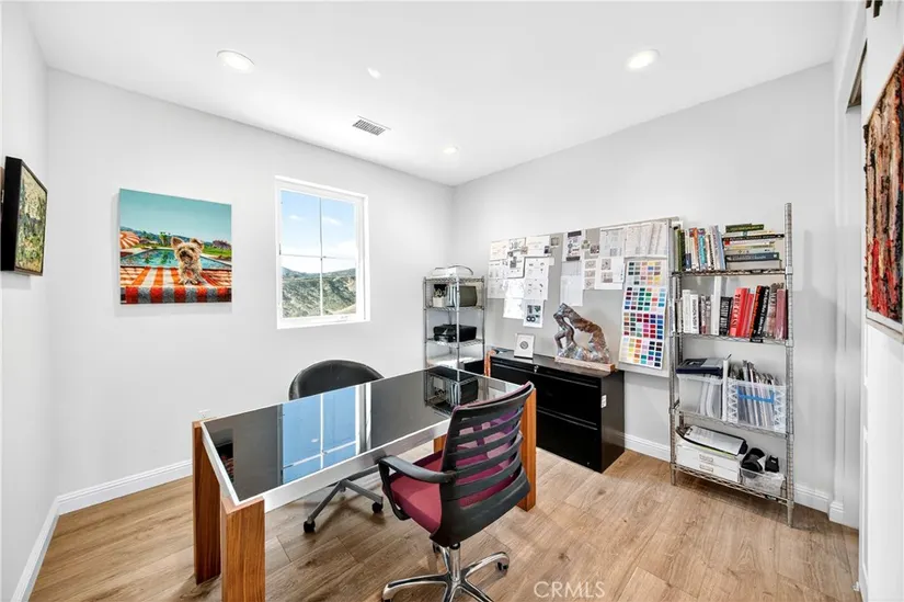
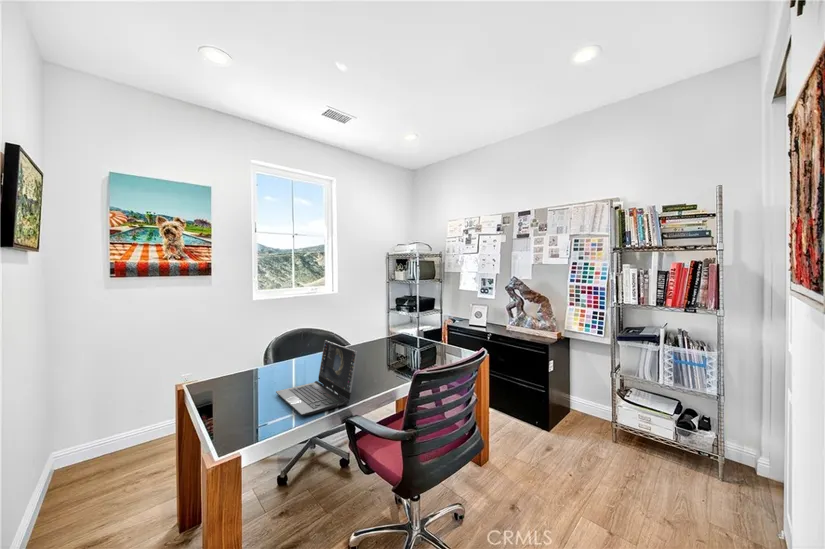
+ laptop (319, 373)
